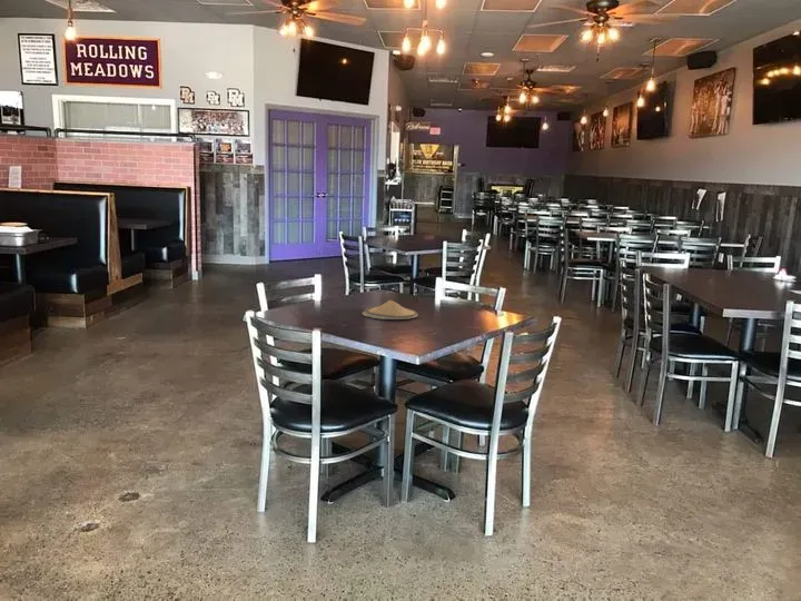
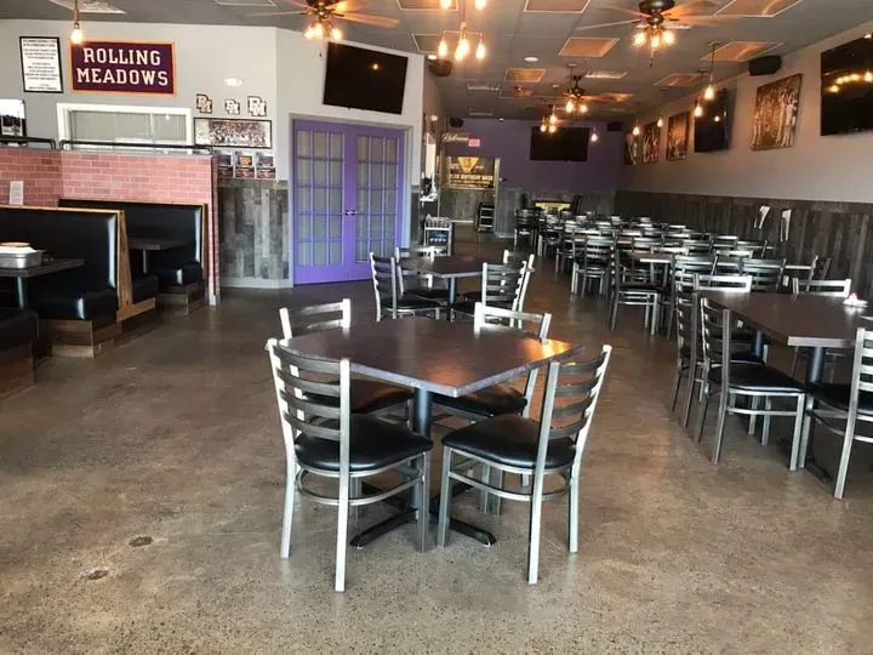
- plate (389, 306)
